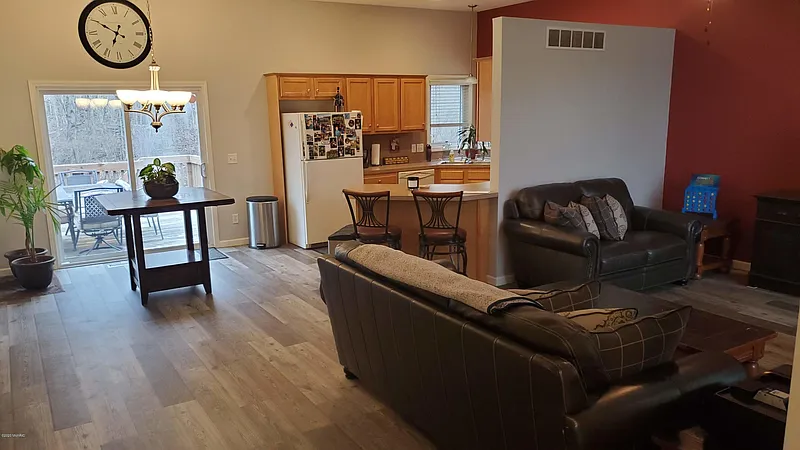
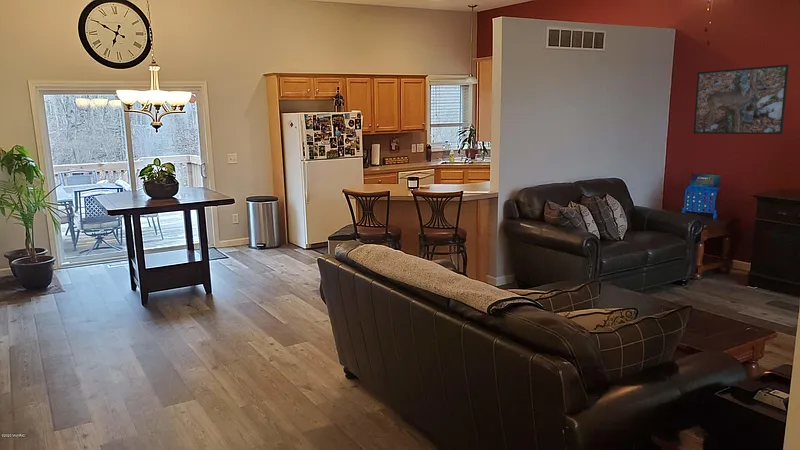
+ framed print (737, 101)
